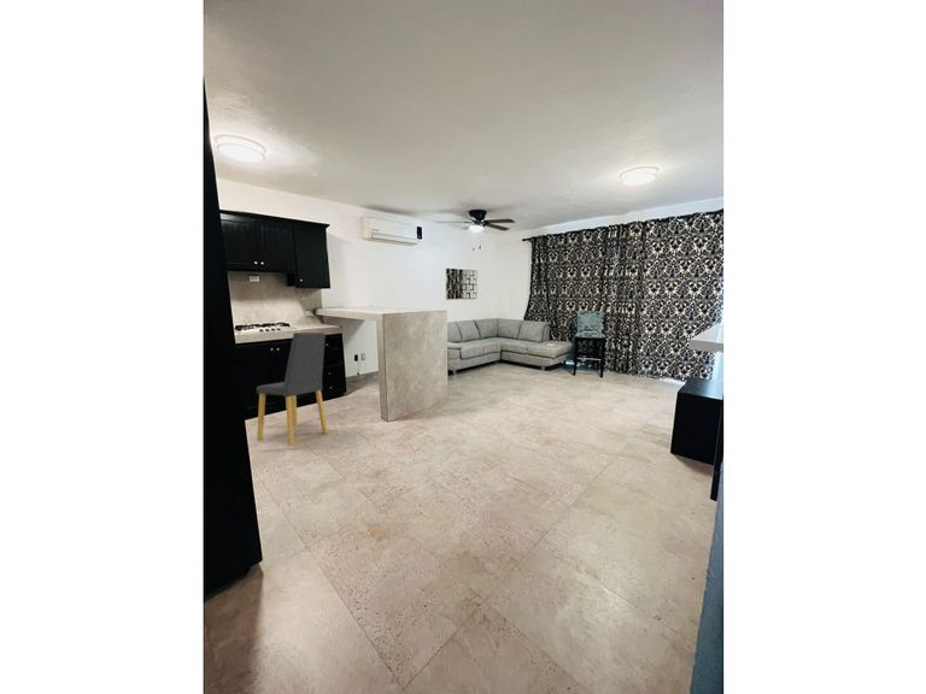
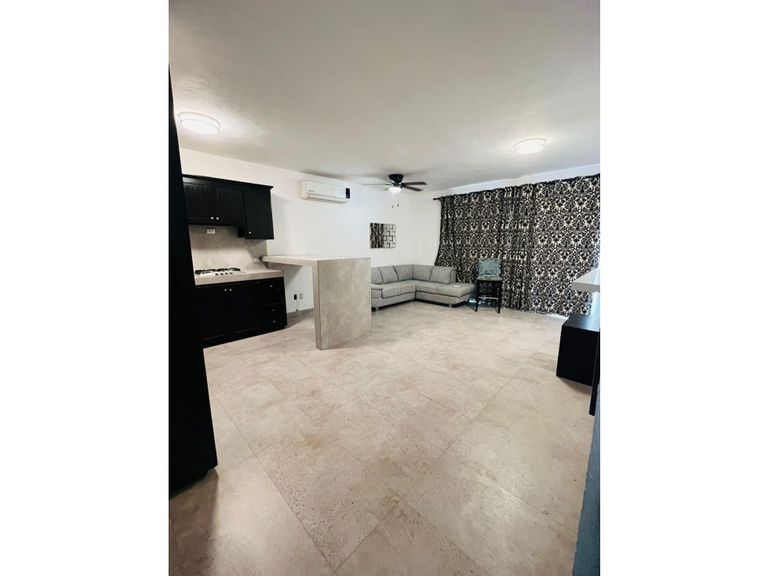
- dining chair (292, 384)
